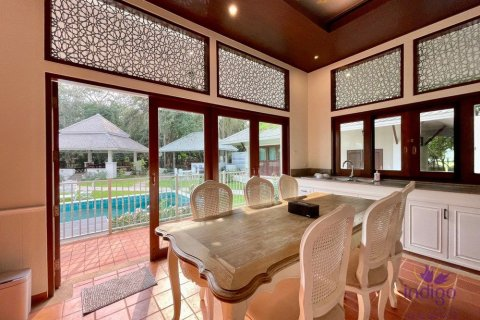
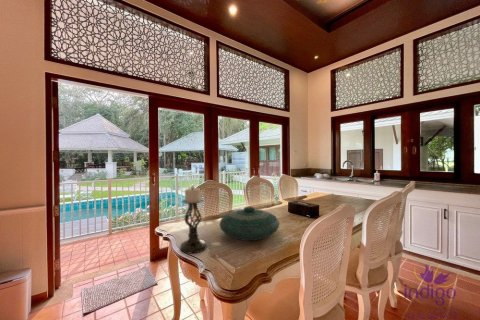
+ decorative bowl (249, 220)
+ candle holder (193, 217)
